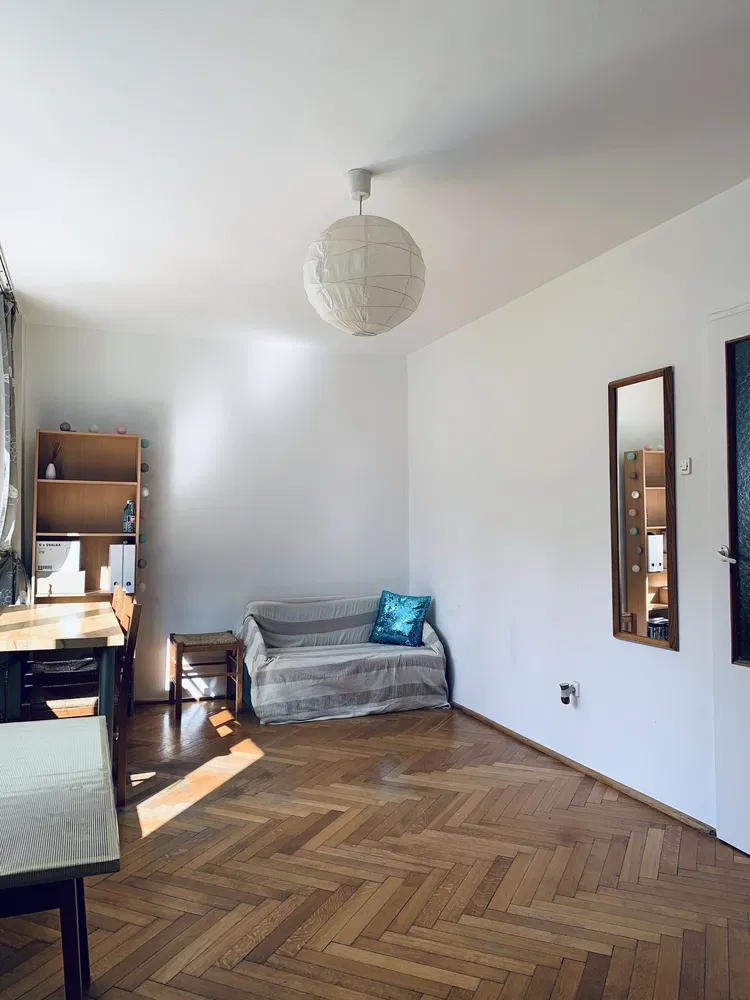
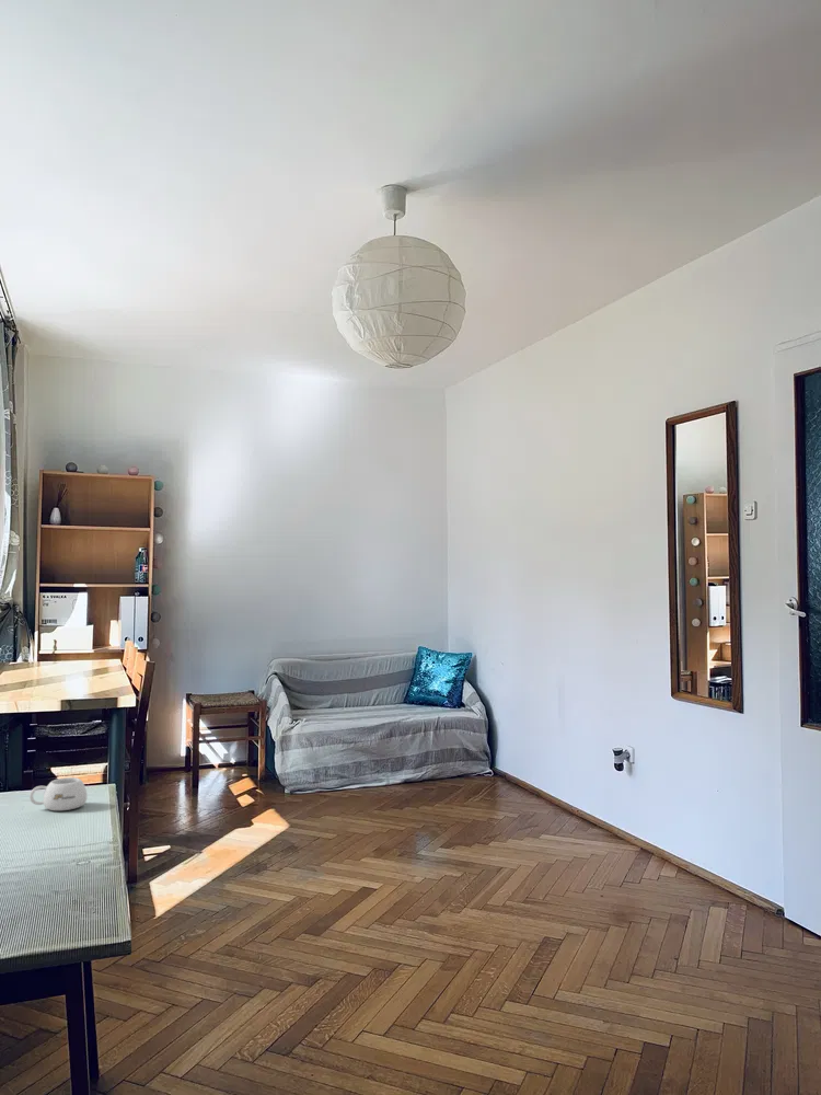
+ mug (58, 794)
